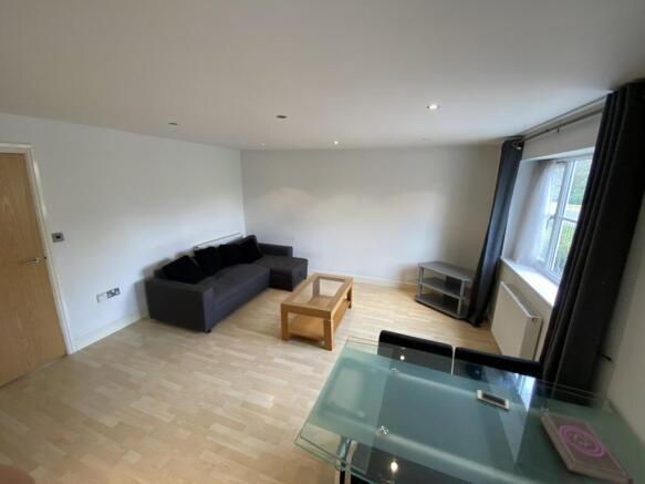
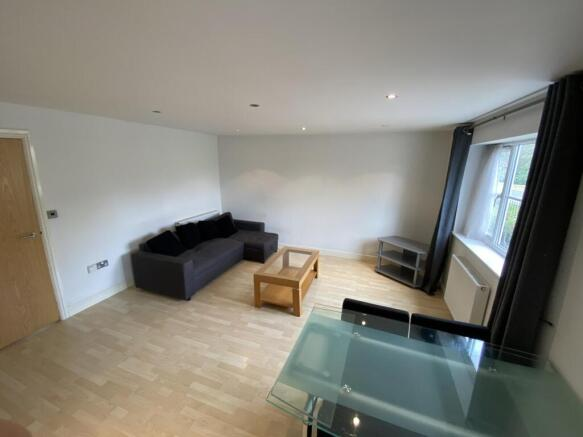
- book (580, 443)
- cell phone (492, 399)
